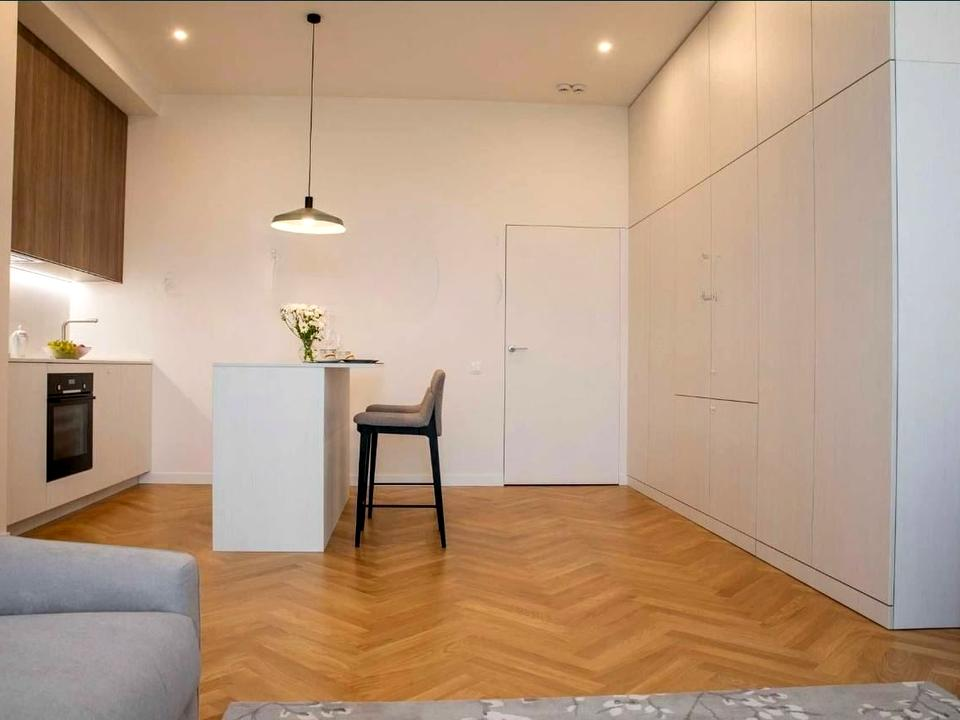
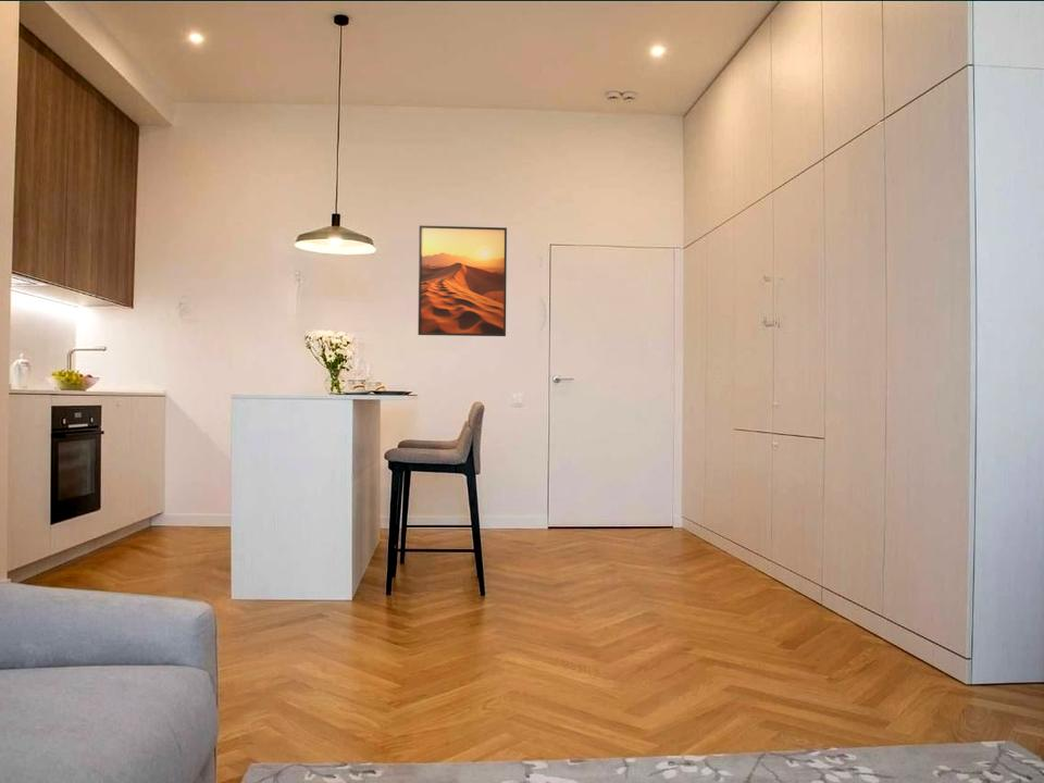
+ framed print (462, 281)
